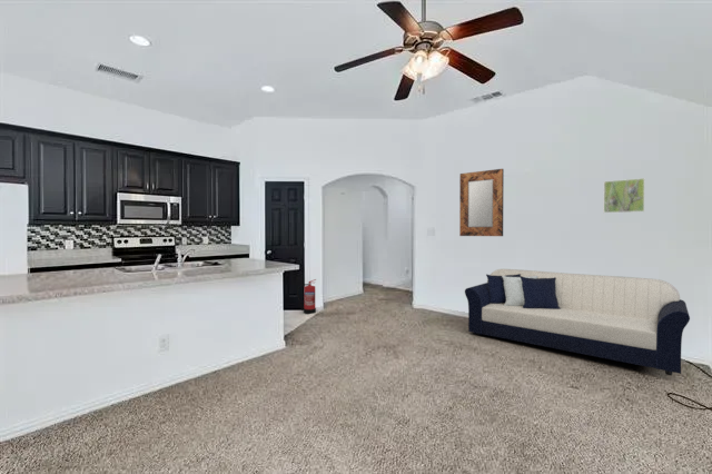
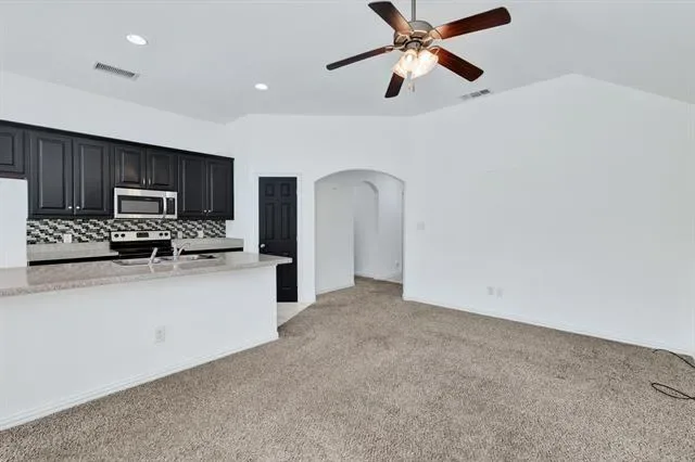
- fire extinguisher (306, 295)
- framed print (623, 196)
- sofa (563, 310)
- home mirror (481, 204)
